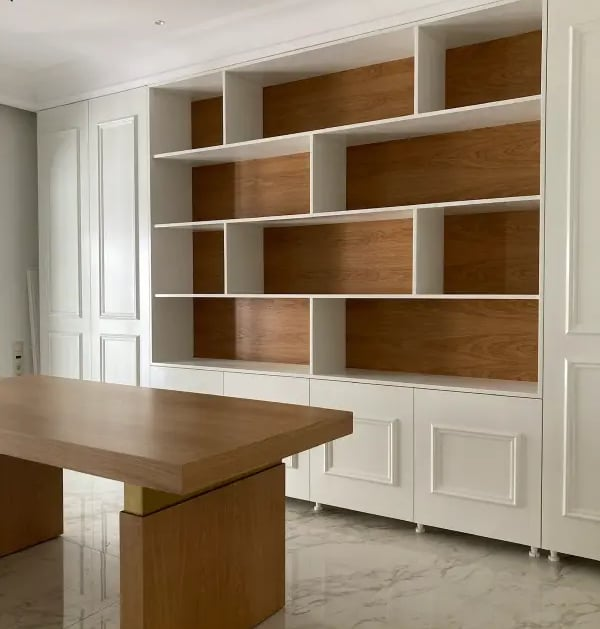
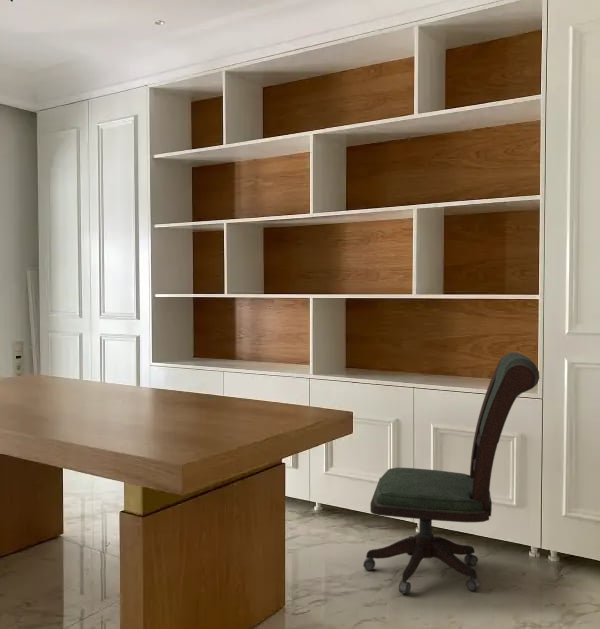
+ office chair (446, 471)
